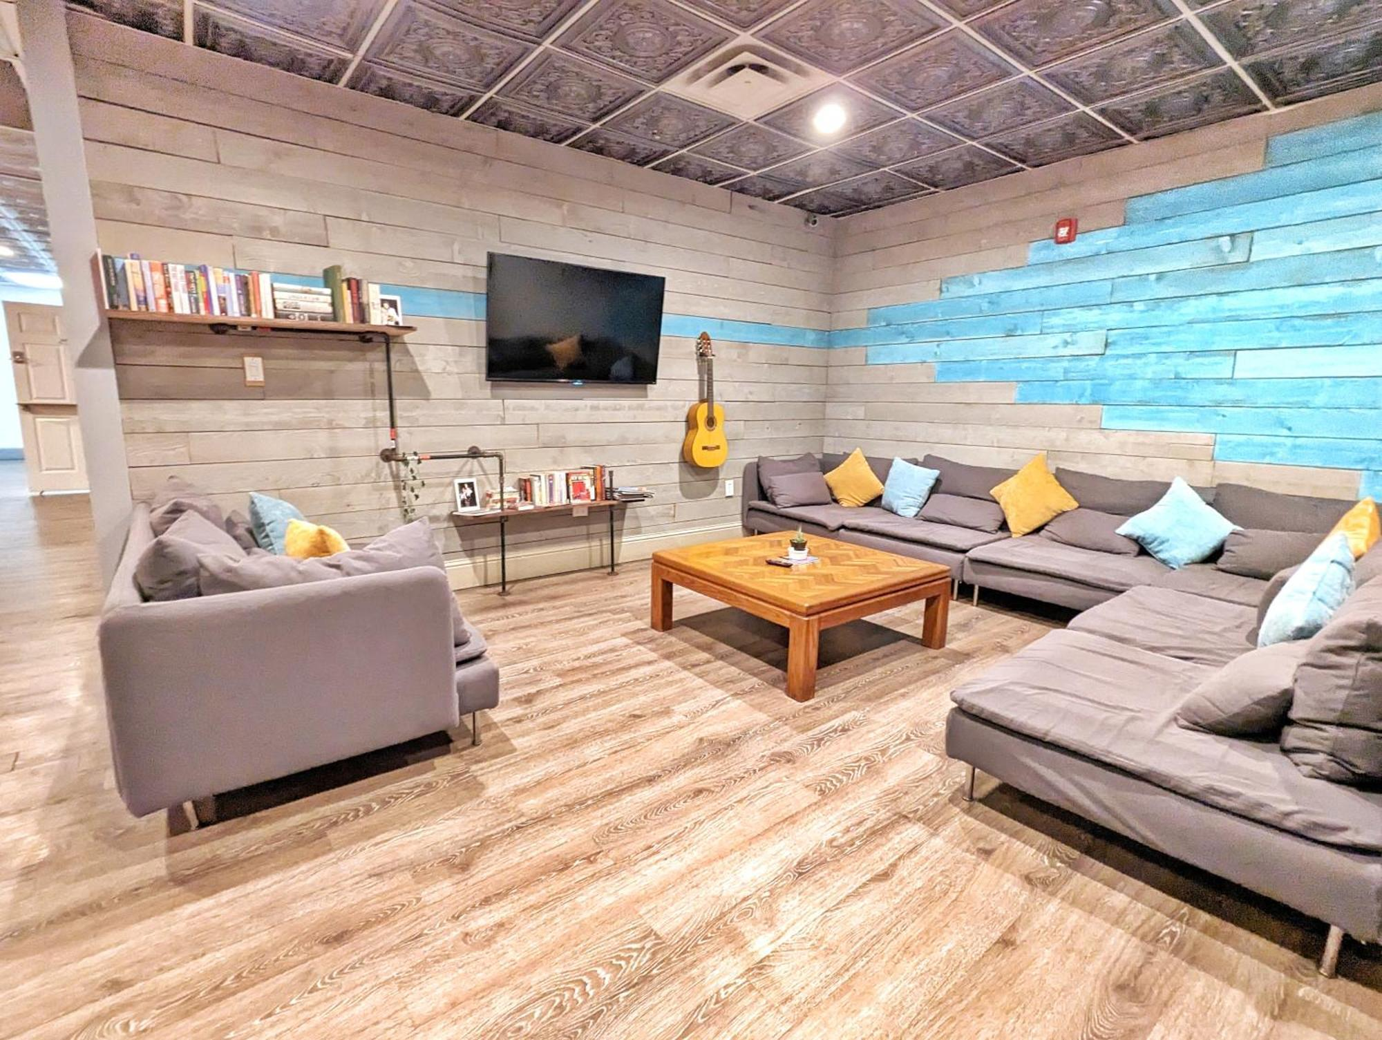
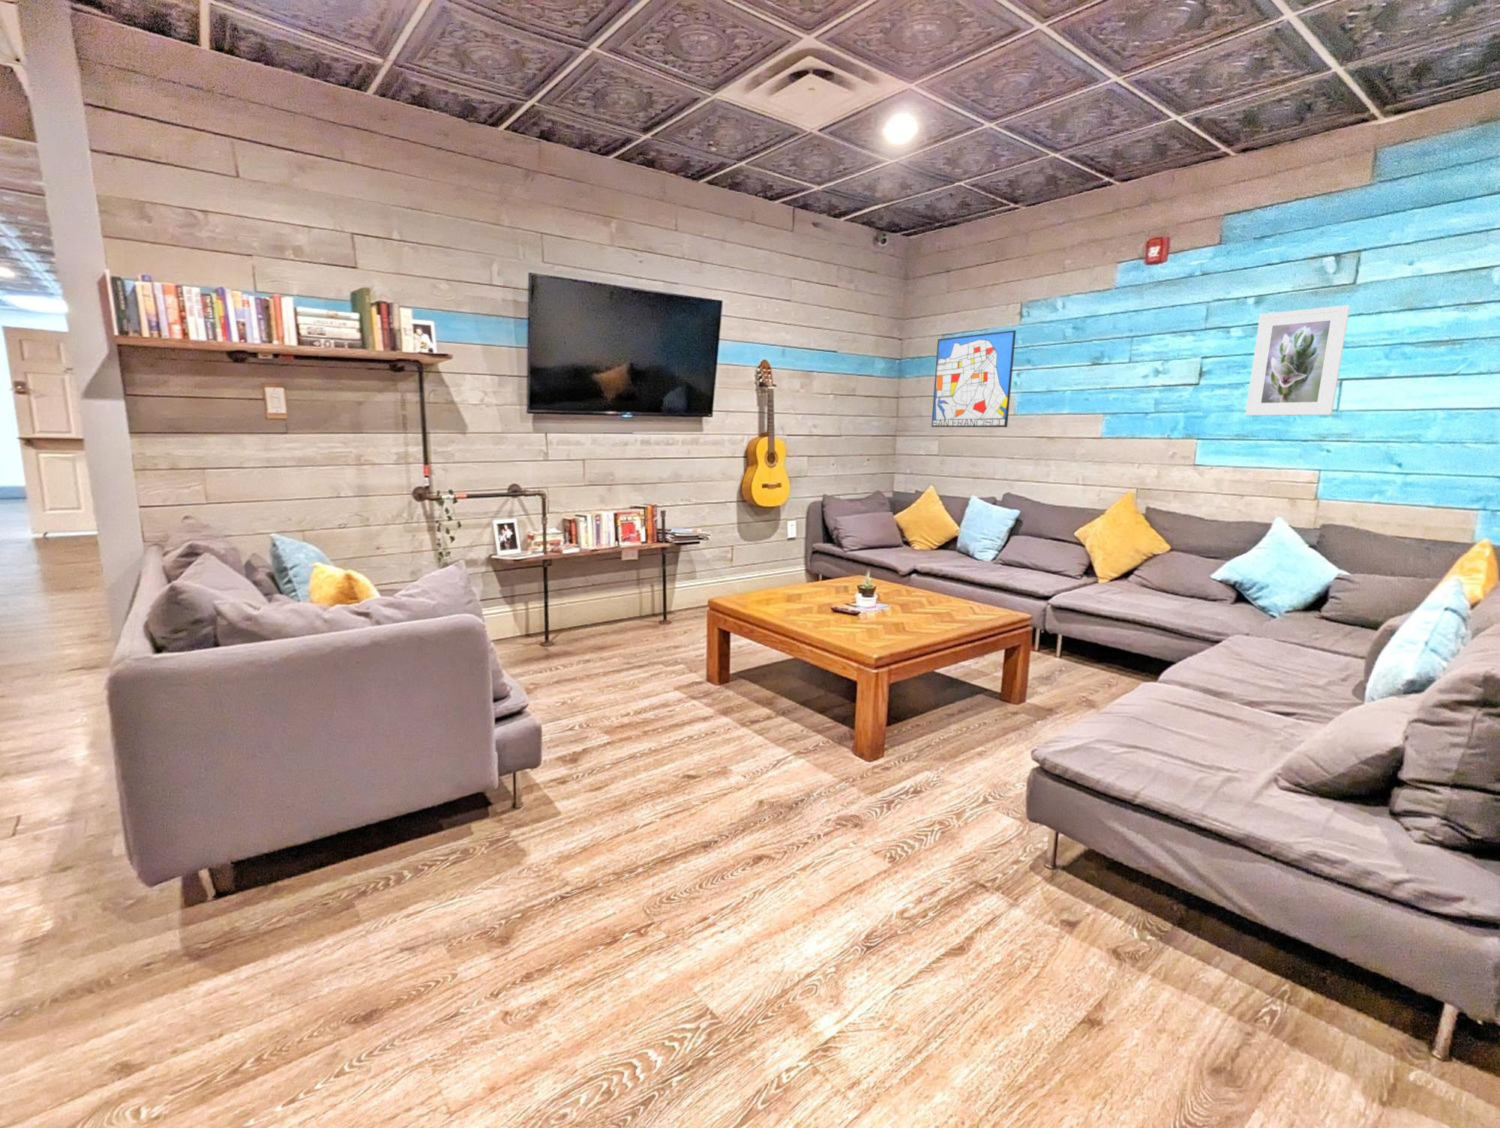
+ wall art (970, 382)
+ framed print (1295, 363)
